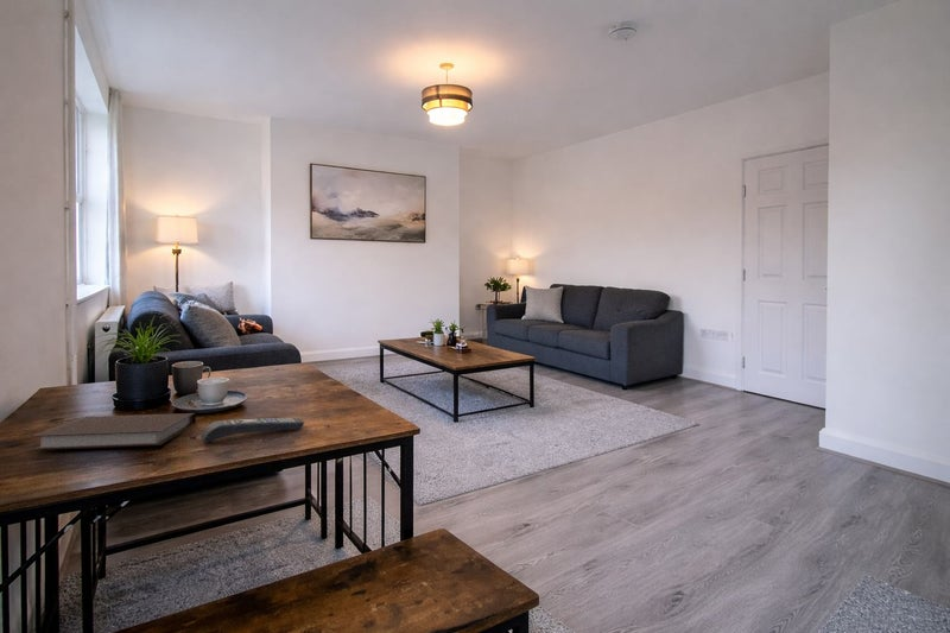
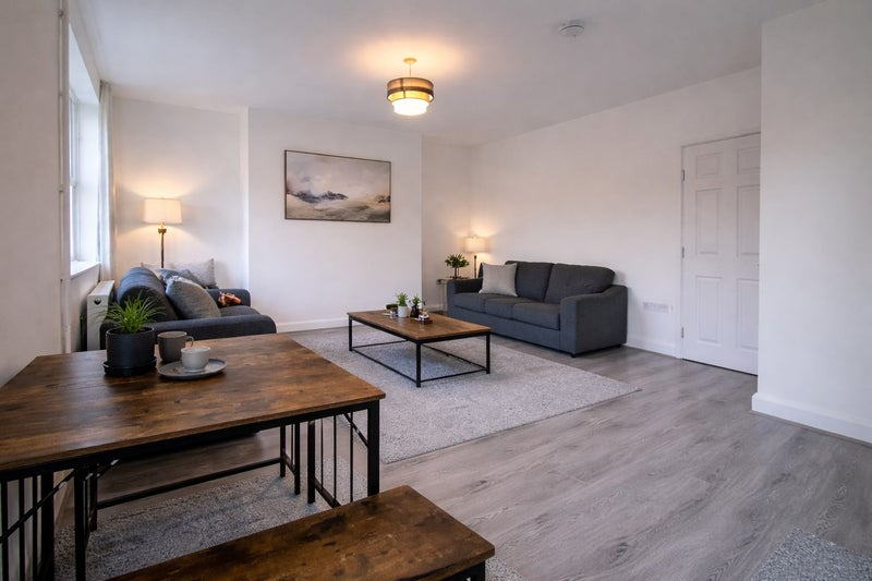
- remote control (254, 426)
- notebook (121, 429)
